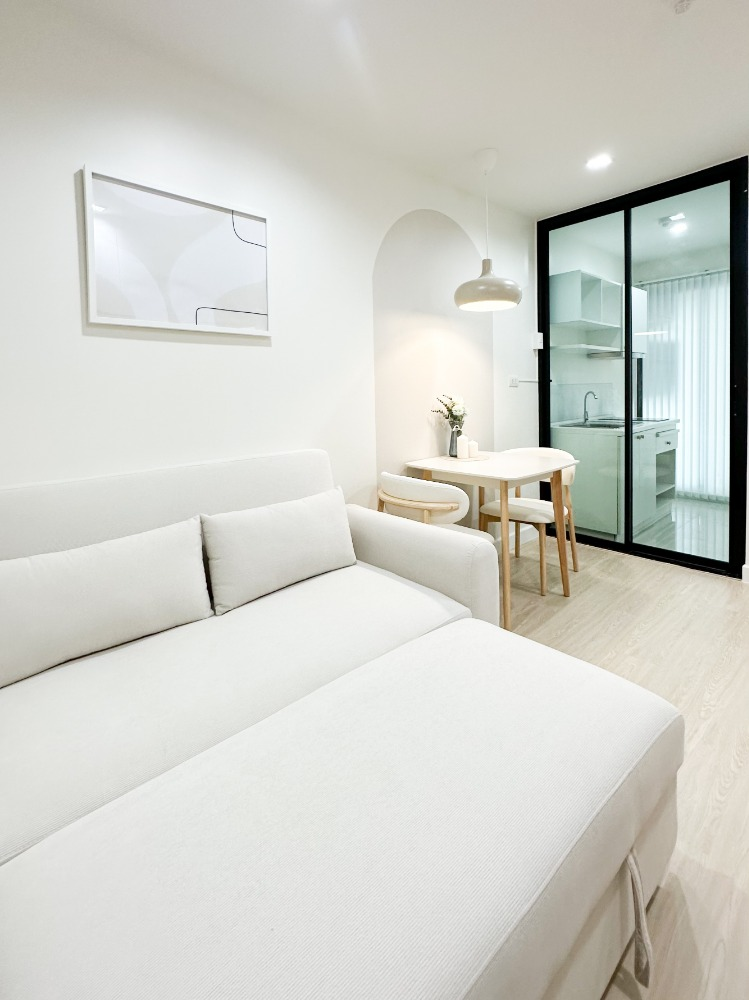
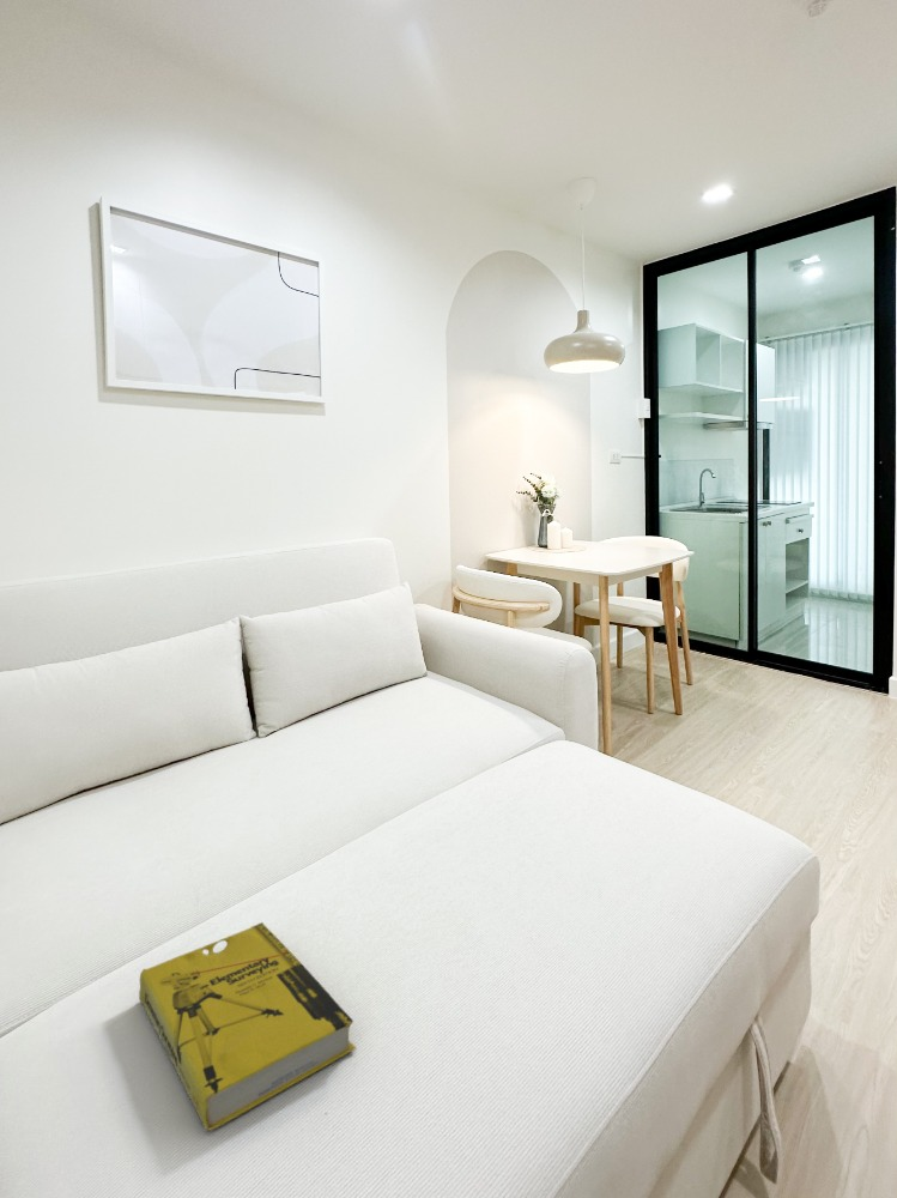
+ book (240, 1006)
